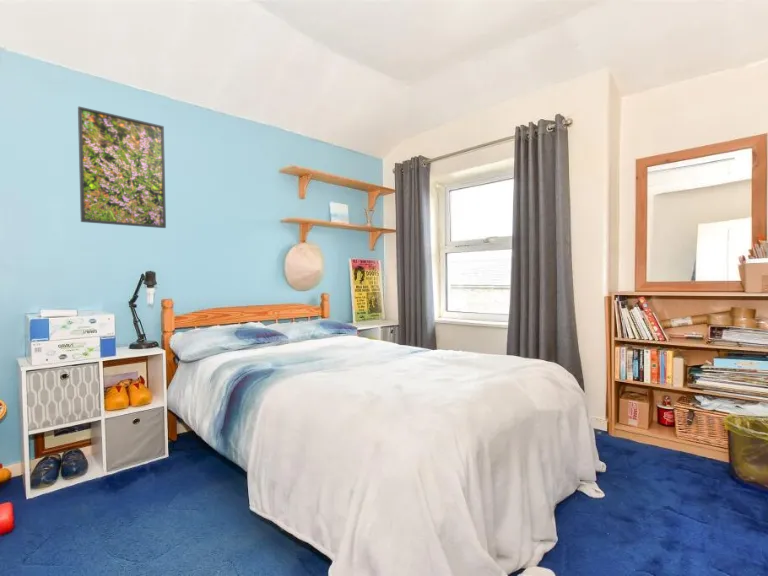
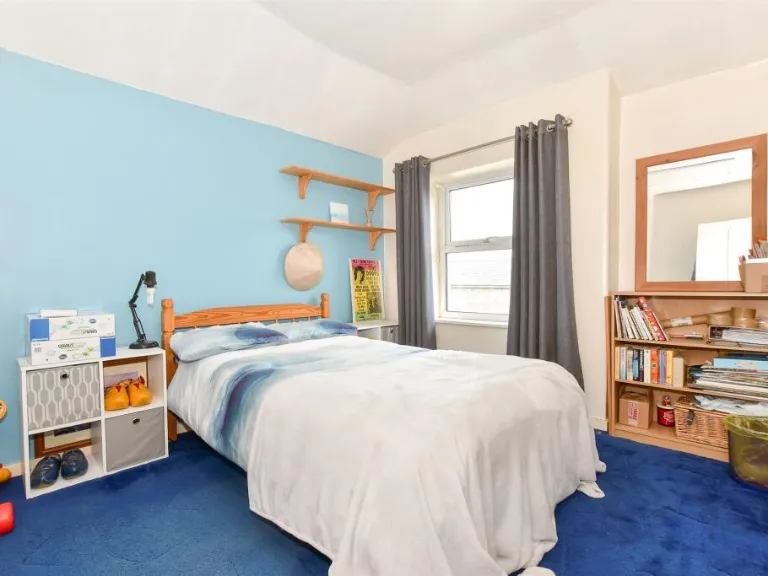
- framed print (124, 171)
